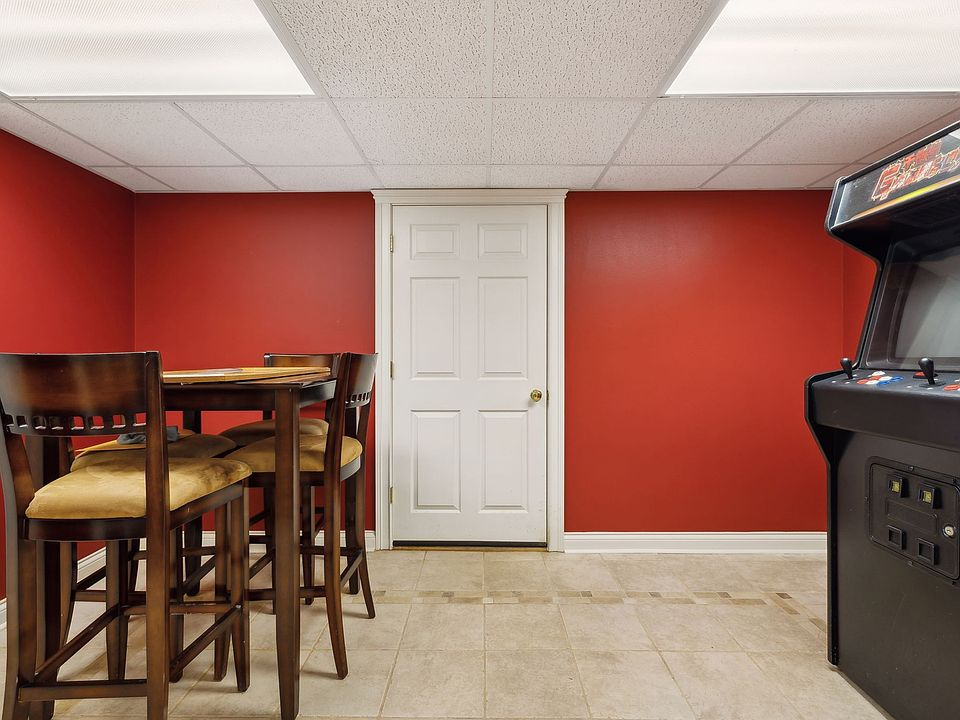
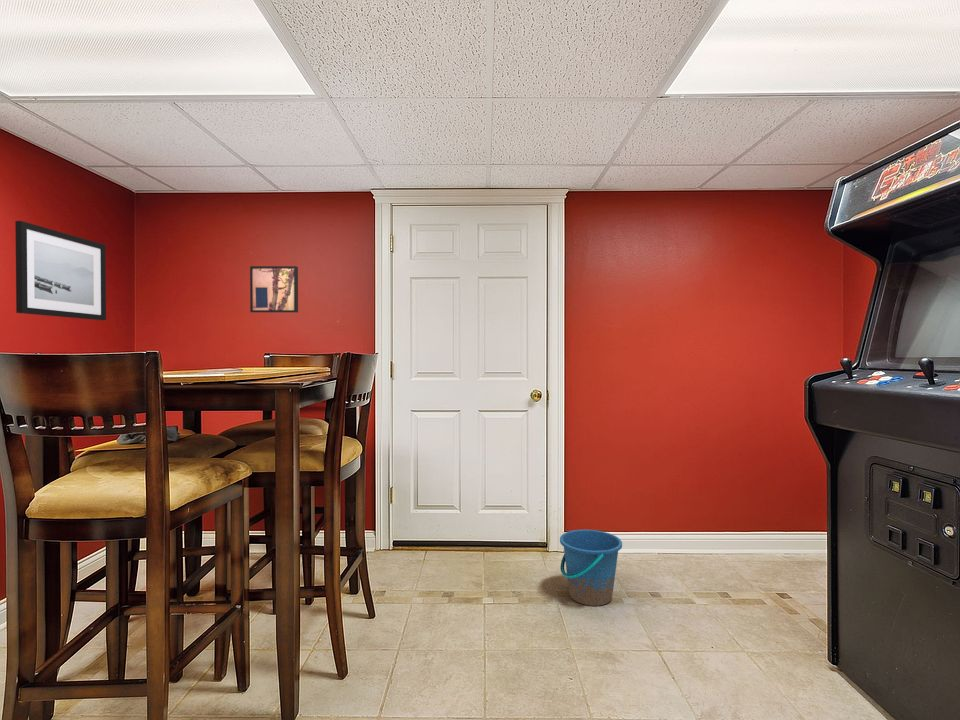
+ wall art (274, 289)
+ wall art (65, 275)
+ bucket (590, 568)
